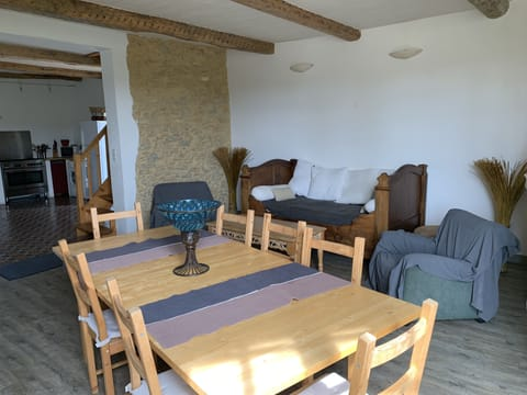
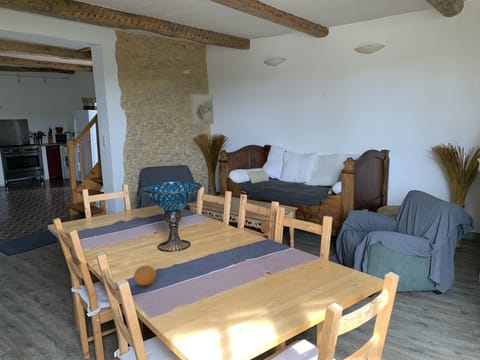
+ wall art (202, 109)
+ fruit (144, 275)
